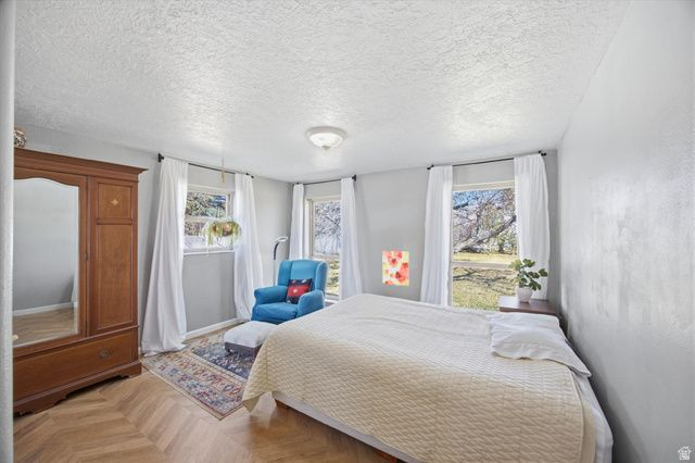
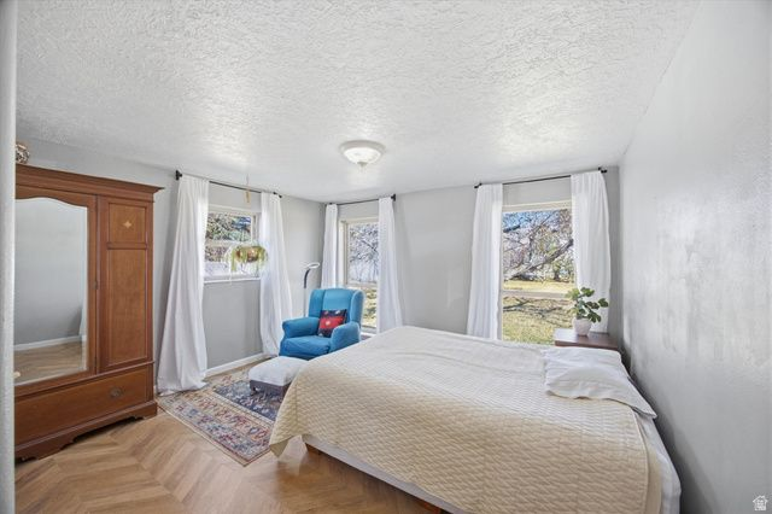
- wall art (395, 267)
